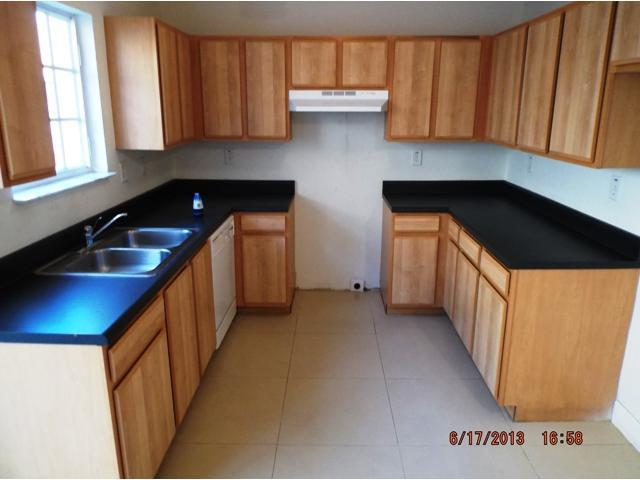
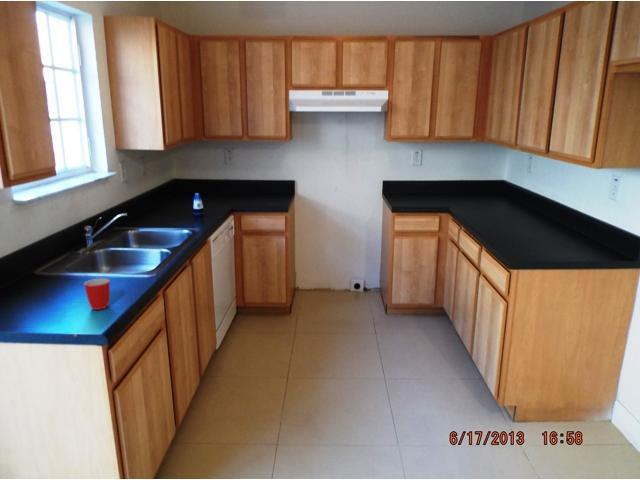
+ mug (101, 293)
